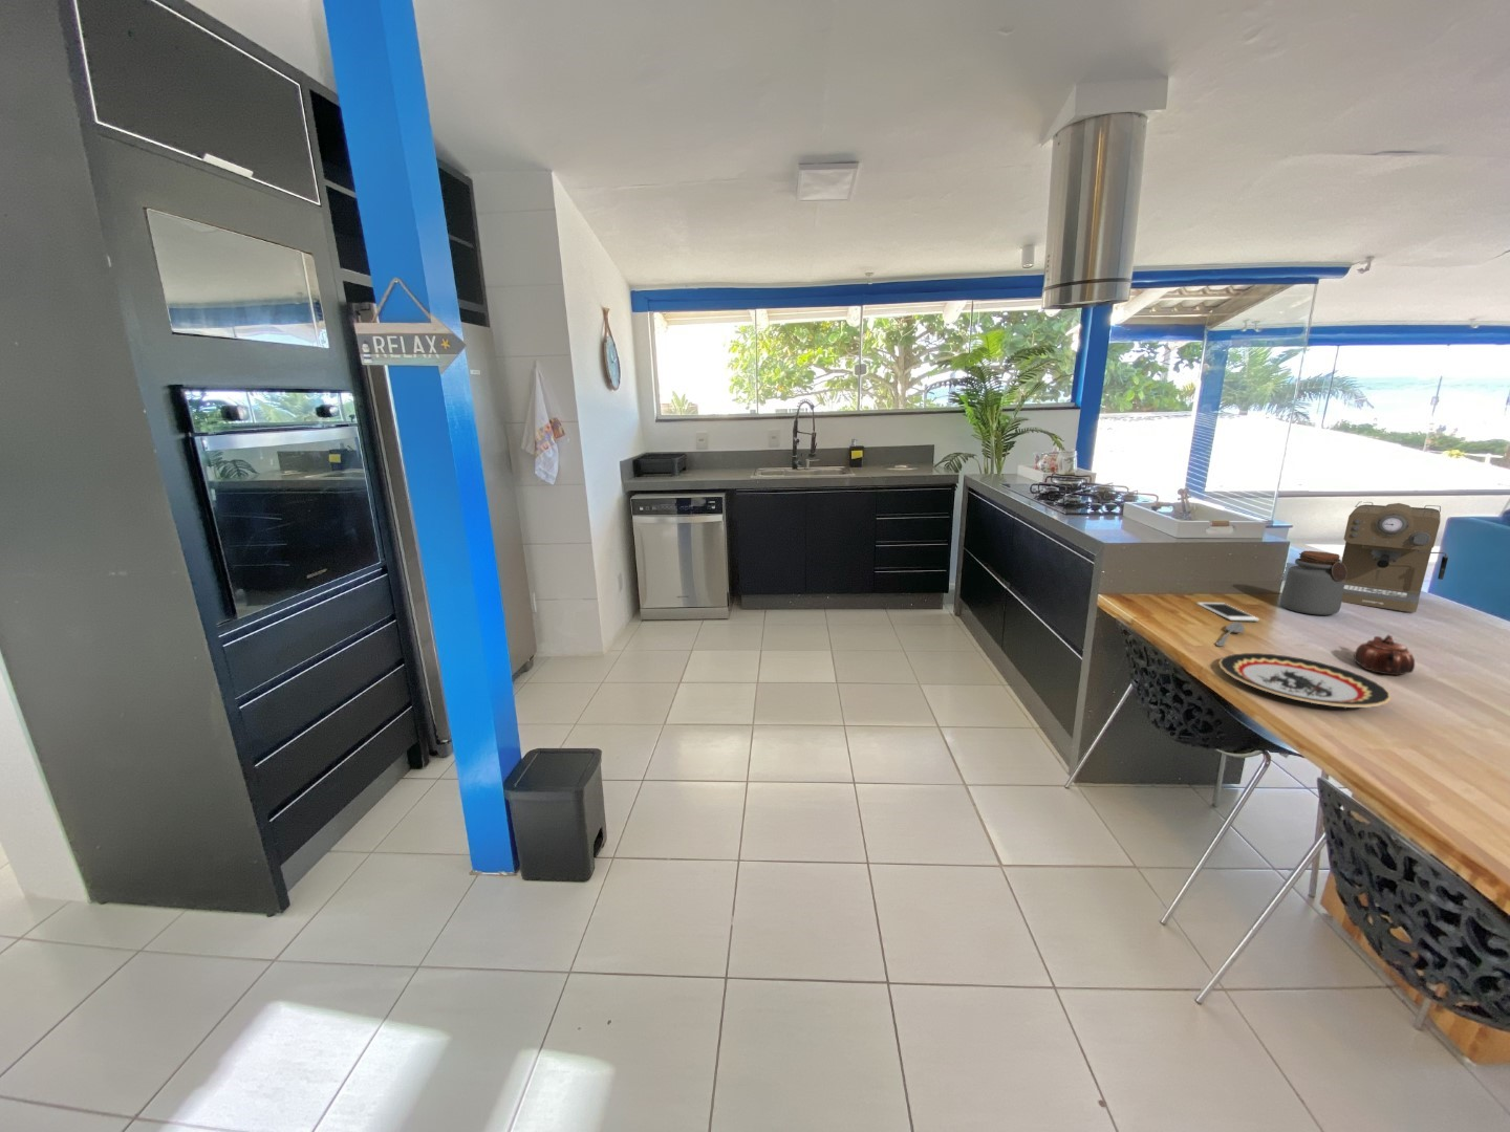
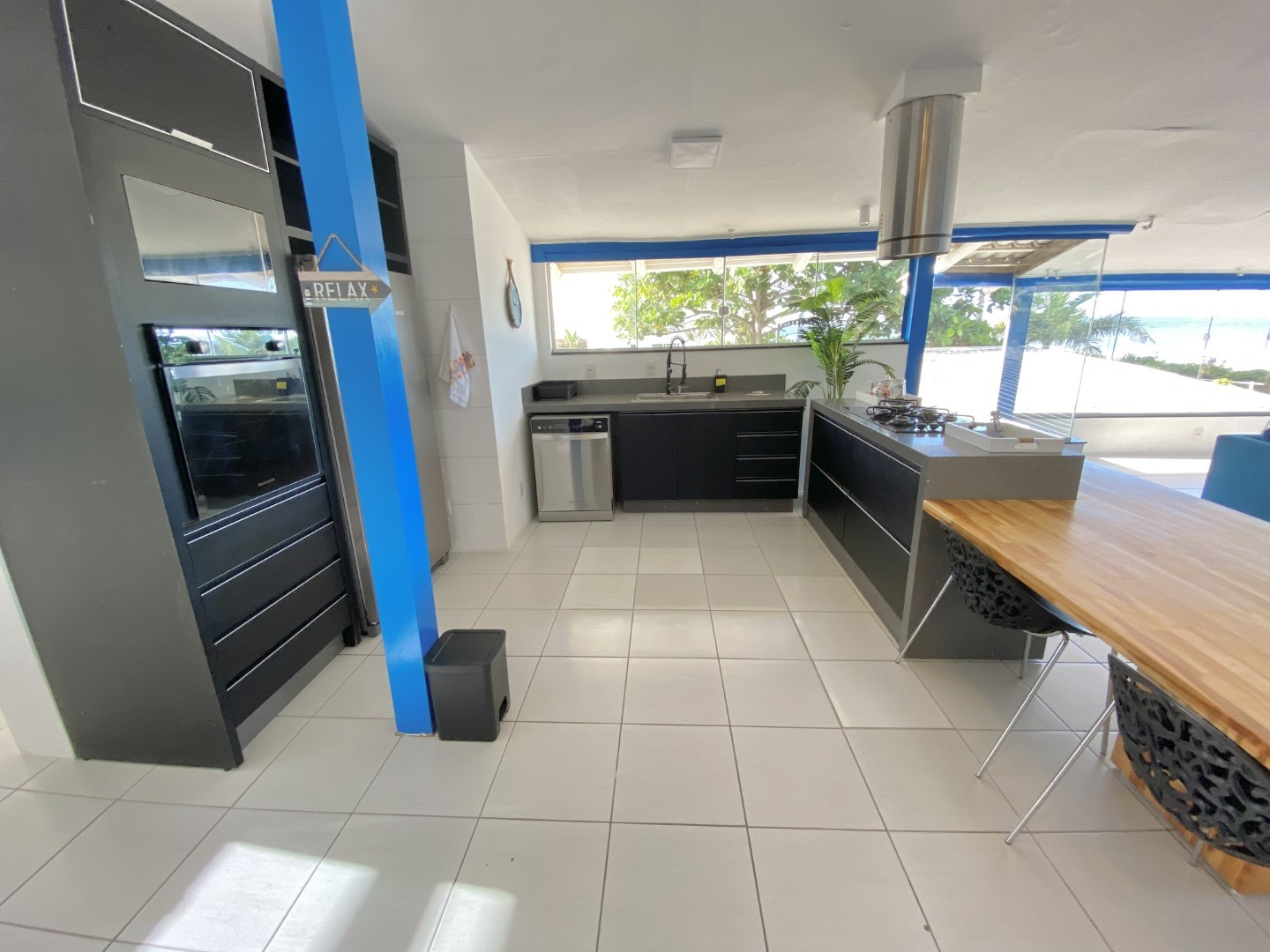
- plate (1297, 681)
- spoon (1229, 633)
- coffee maker (1392, 554)
- cell phone (1226, 611)
- teapot (1385, 652)
- jar (1314, 580)
